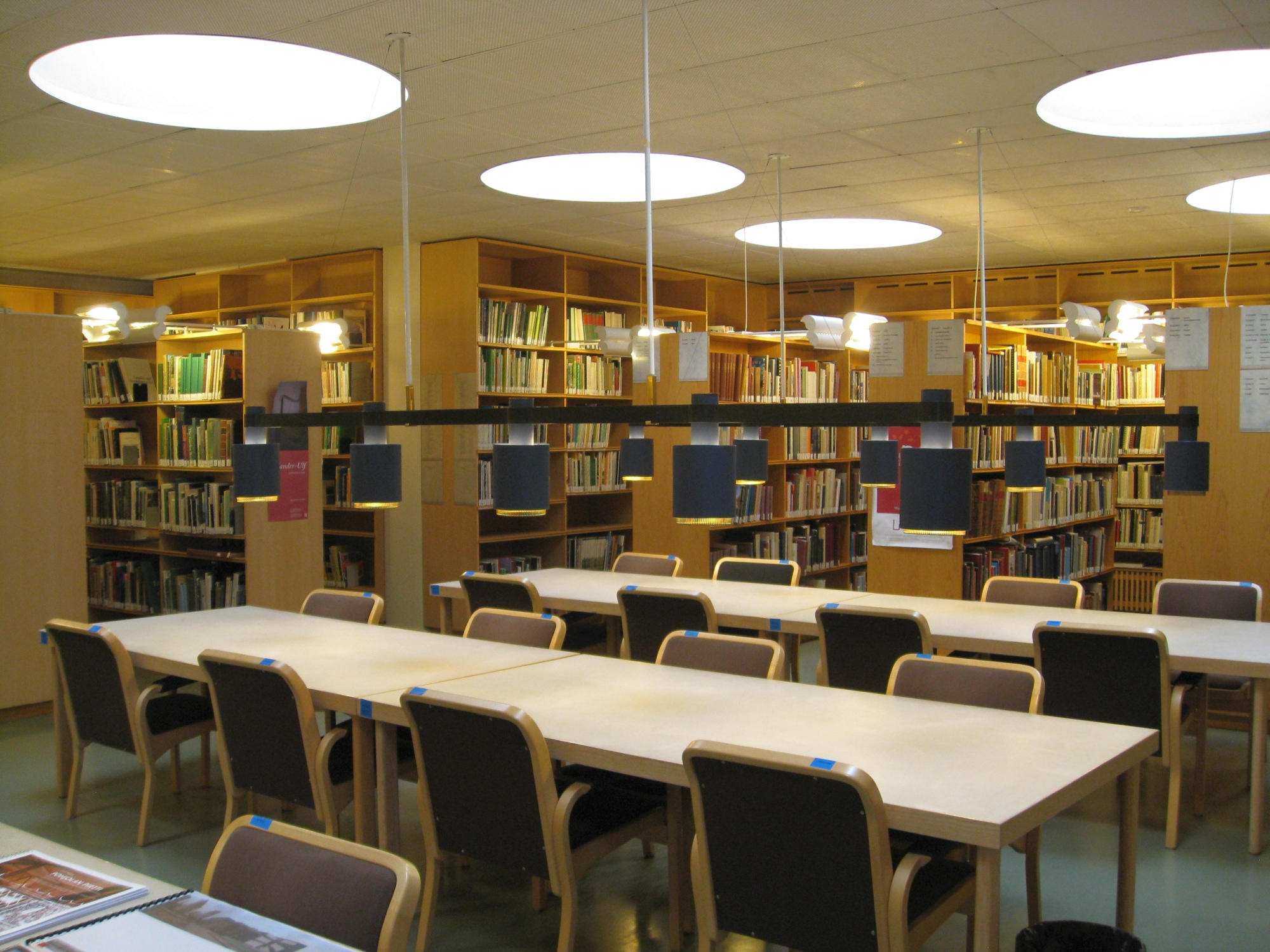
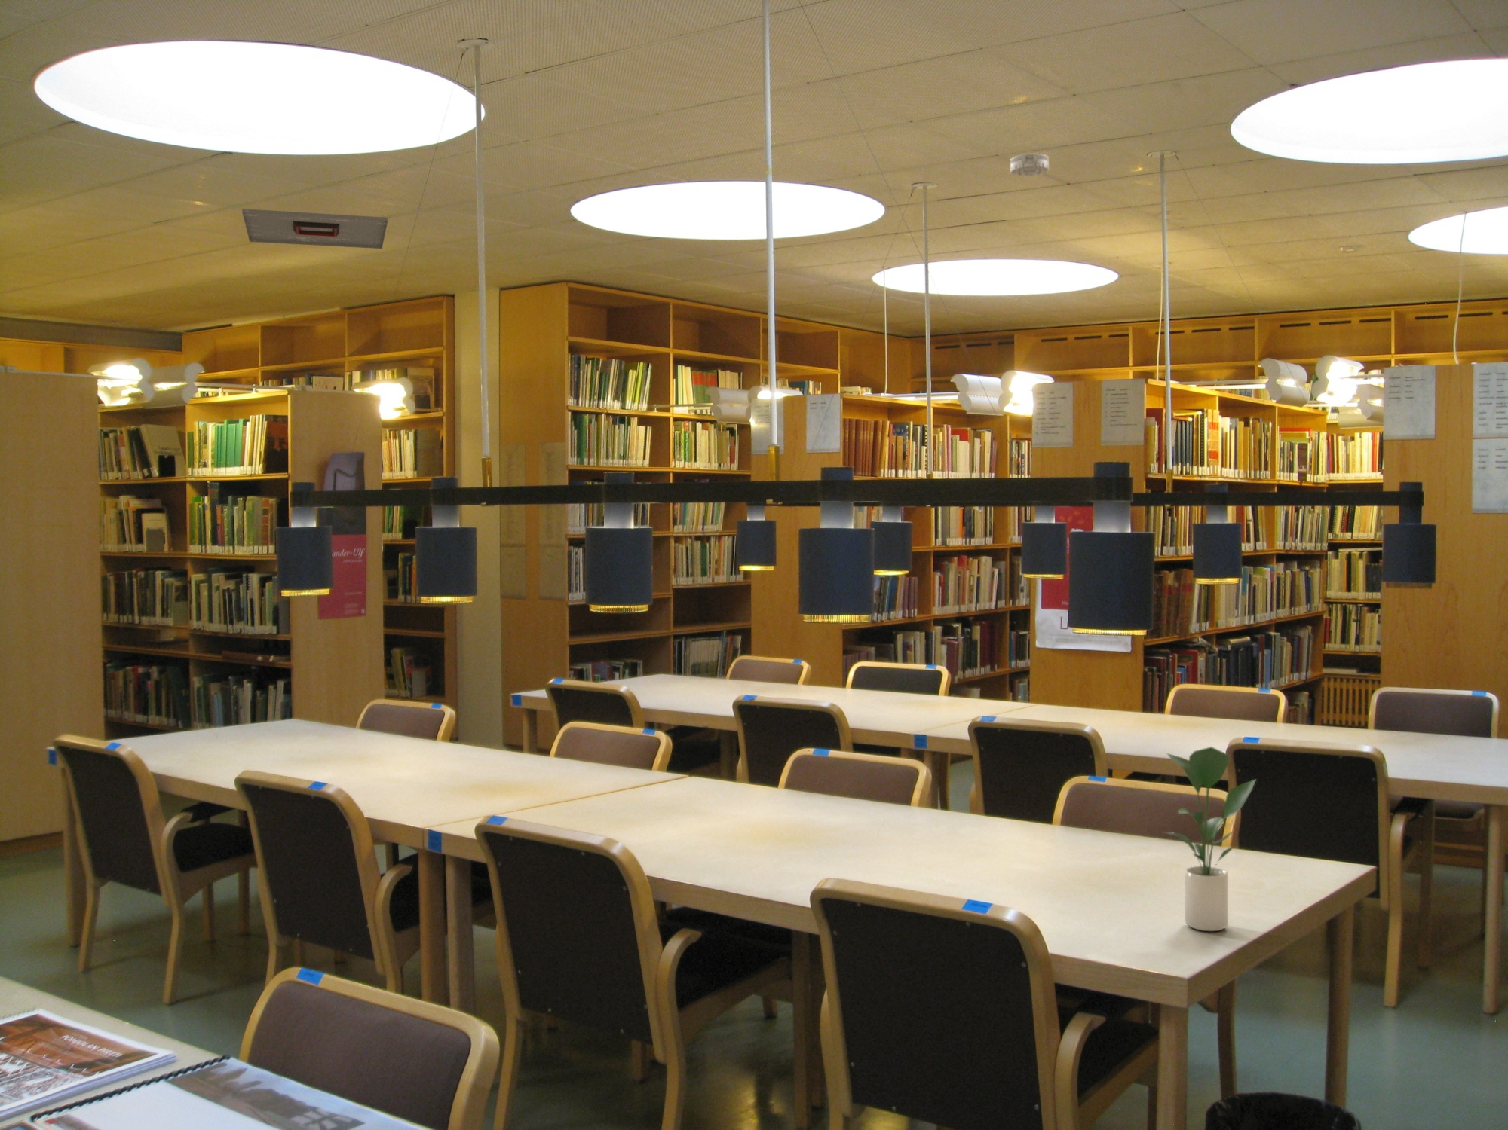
+ potted plant (1210, 832)
+ smoke detector (1029, 164)
+ ceiling vent (316, 229)
